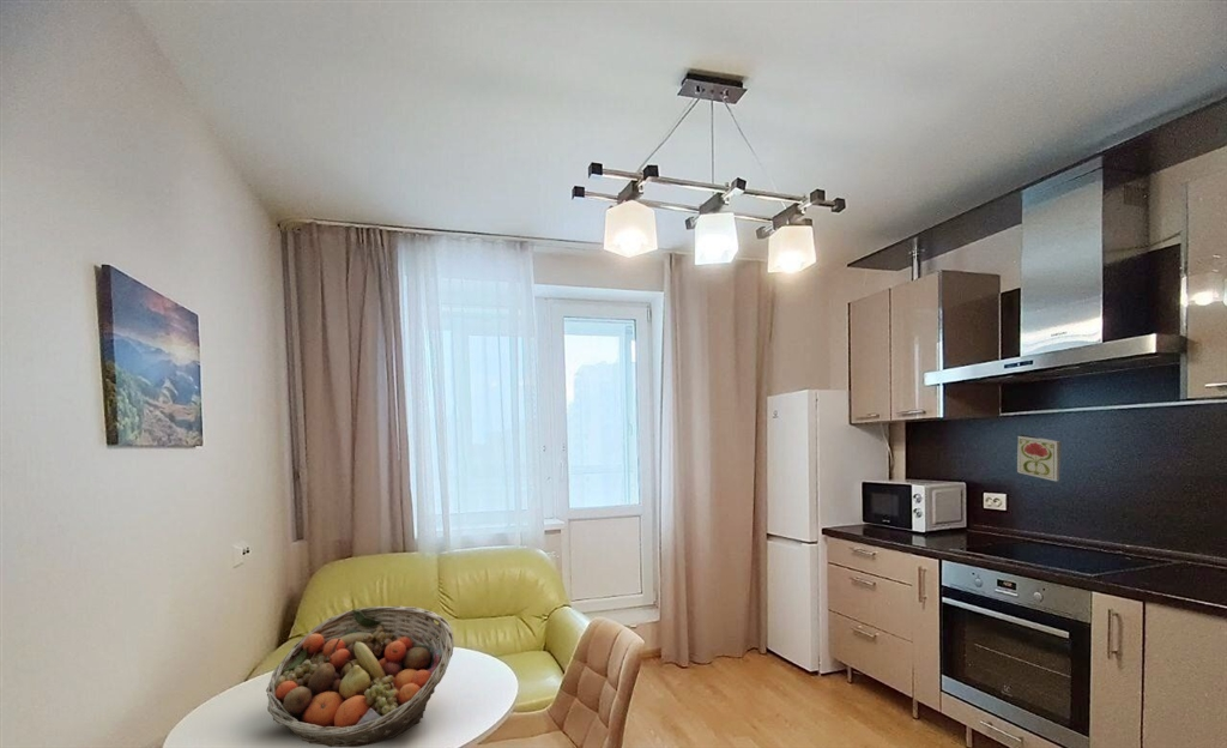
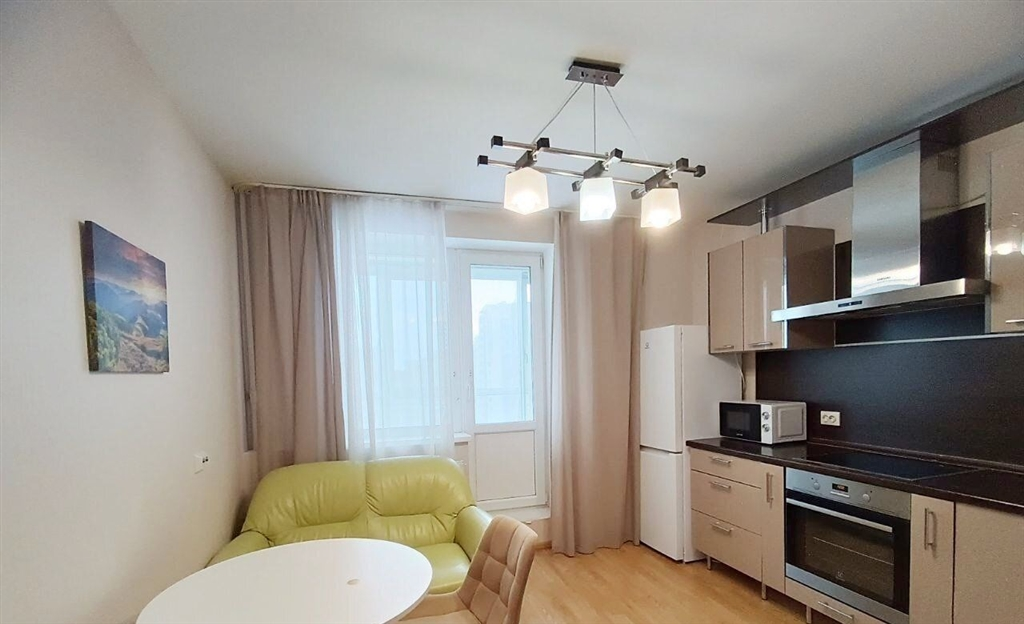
- fruit basket (364, 674)
- decorative tile (1038, 457)
